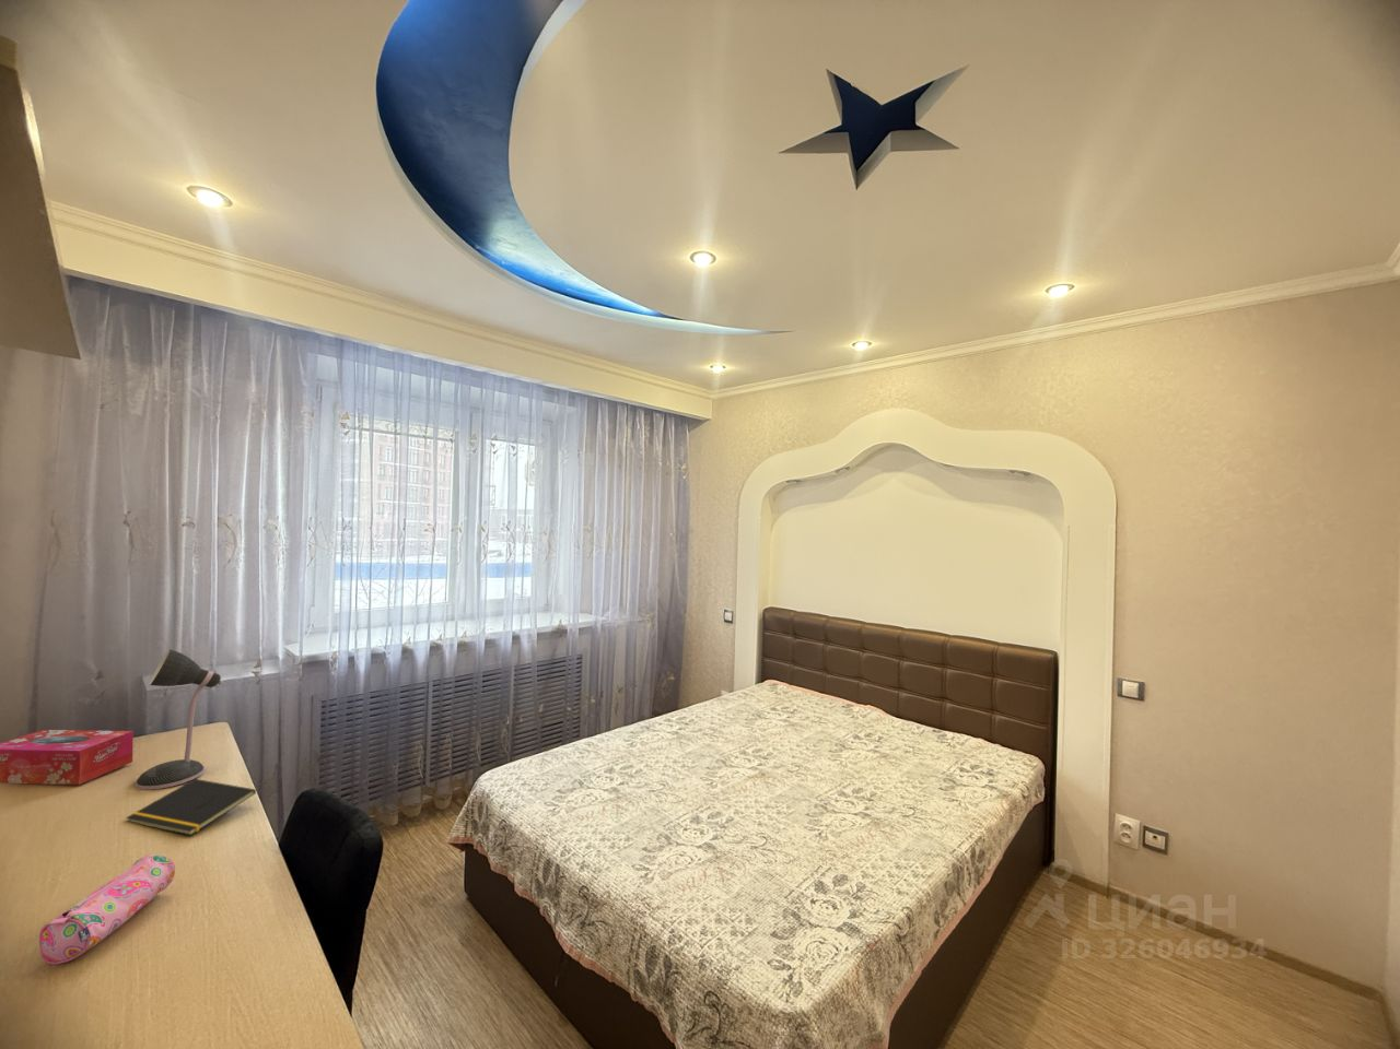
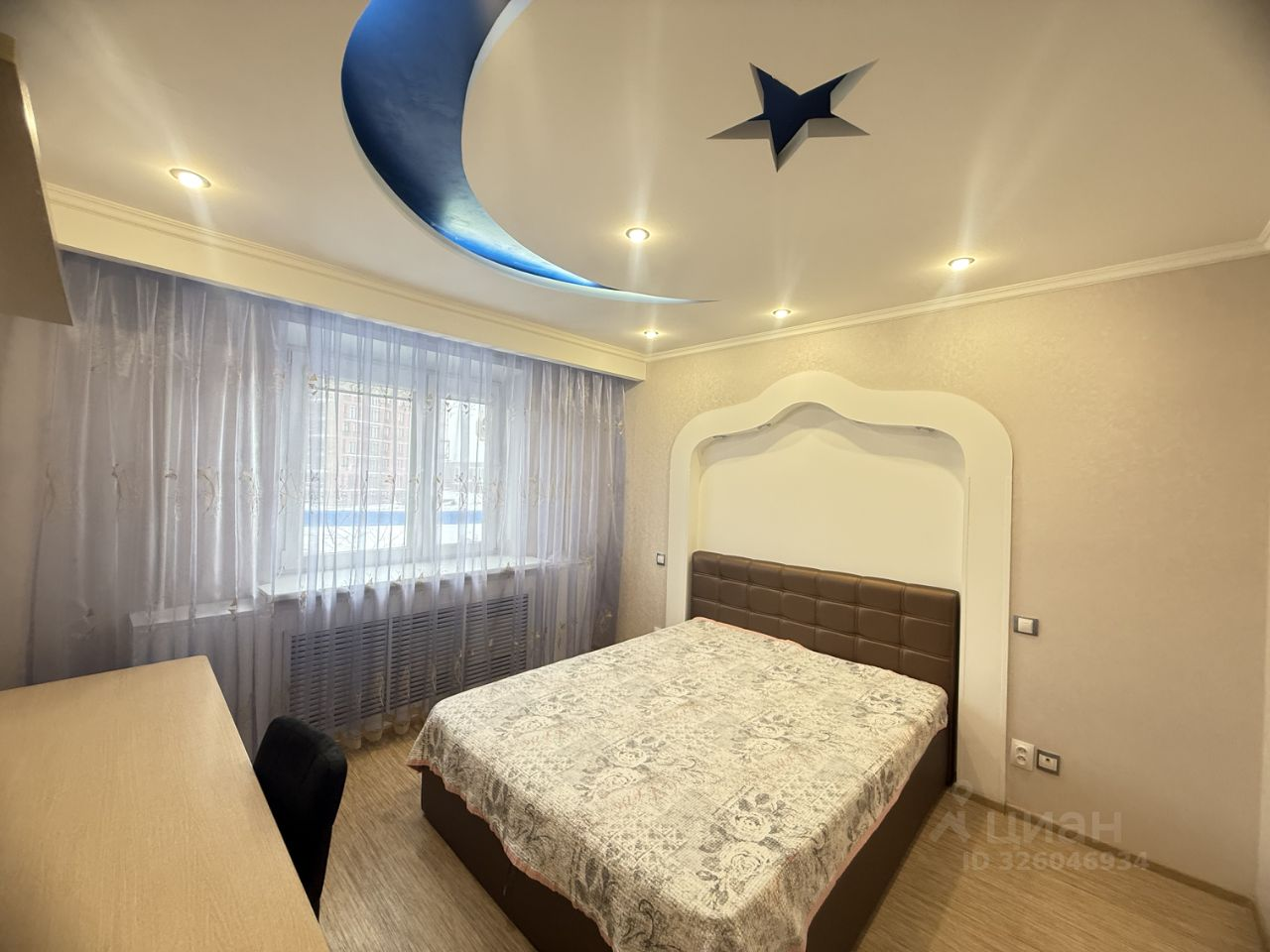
- pencil case (110, 902)
- notepad (193, 804)
- tissue box (60, 755)
- desk lamp (189, 715)
